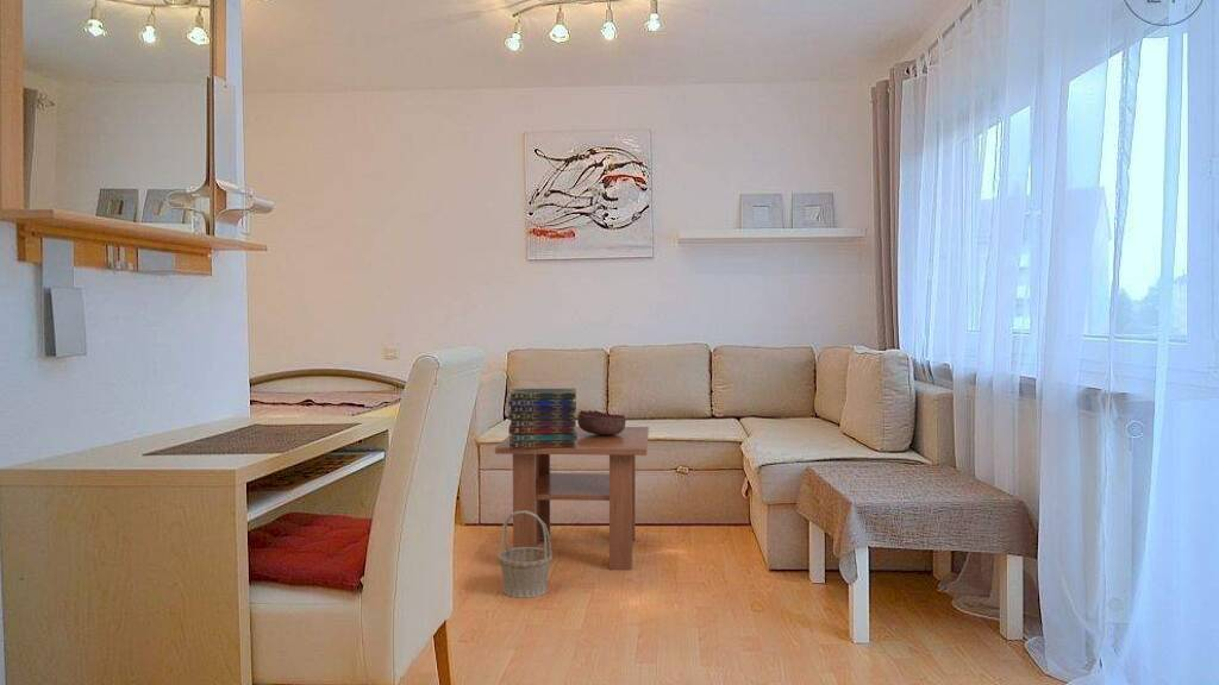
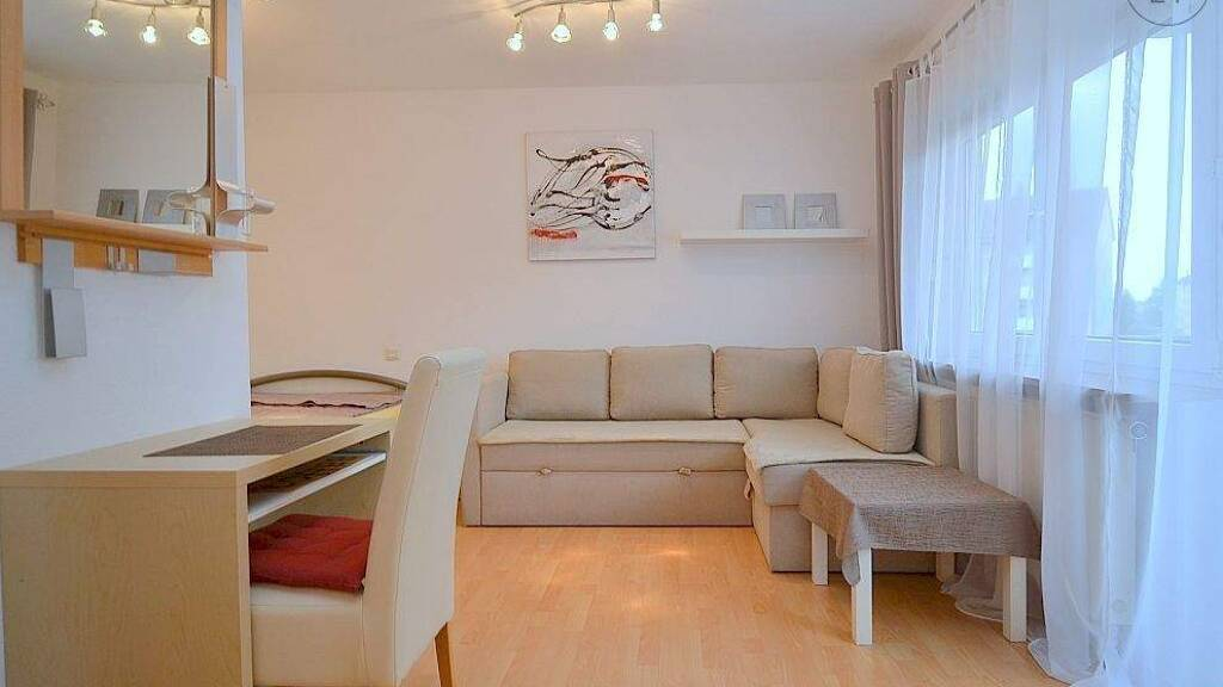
- basket (525, 549)
- coffee table (577, 494)
- decorative bowl (601, 421)
- book stack (543, 416)
